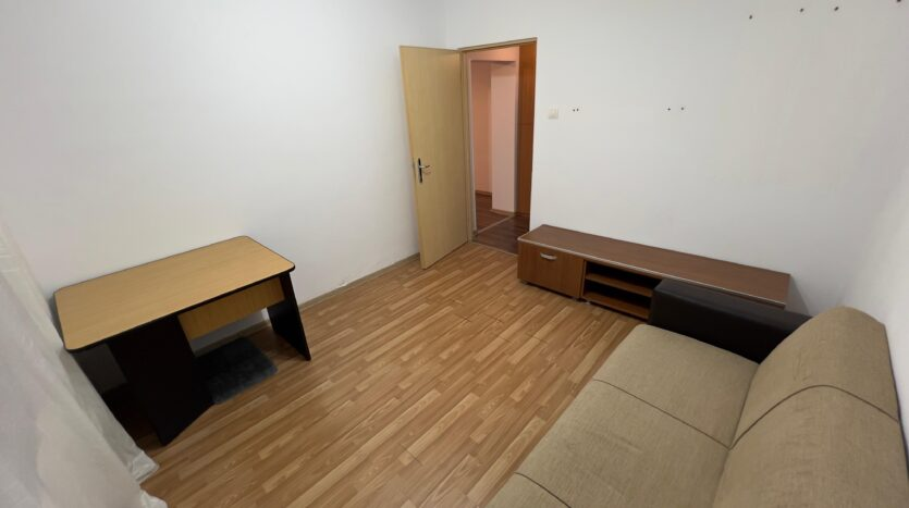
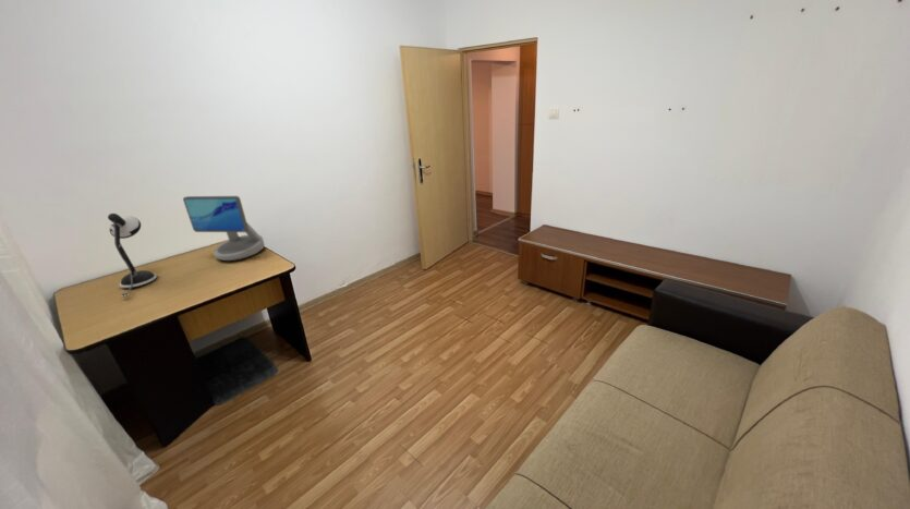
+ computer monitor (232, 223)
+ desk lamp (124, 251)
